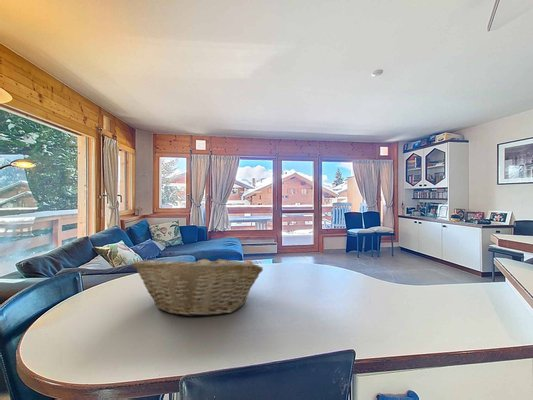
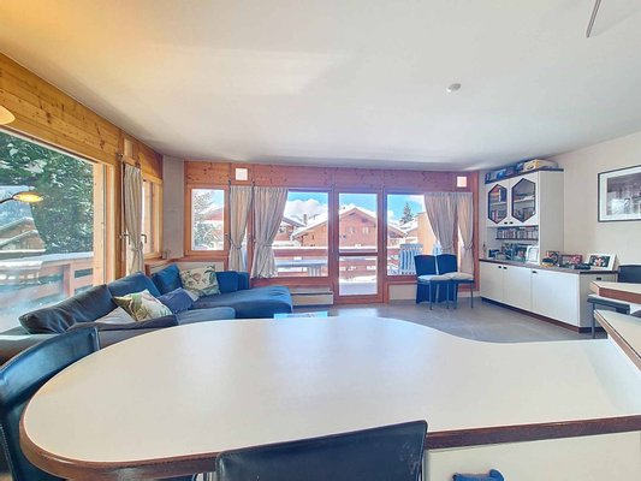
- fruit basket (199, 277)
